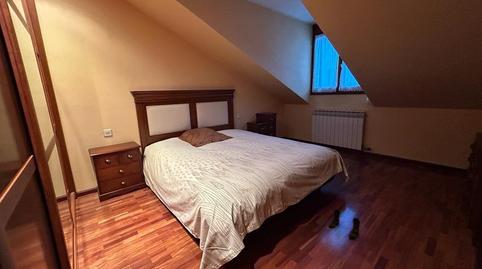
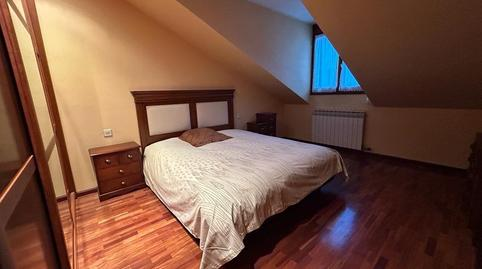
- boots (339, 221)
